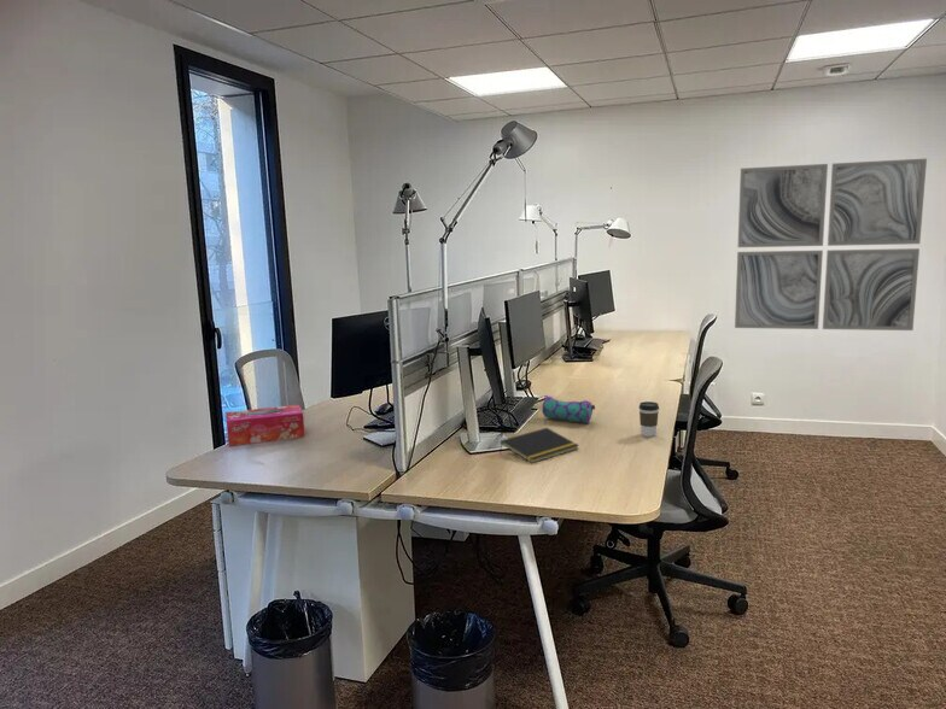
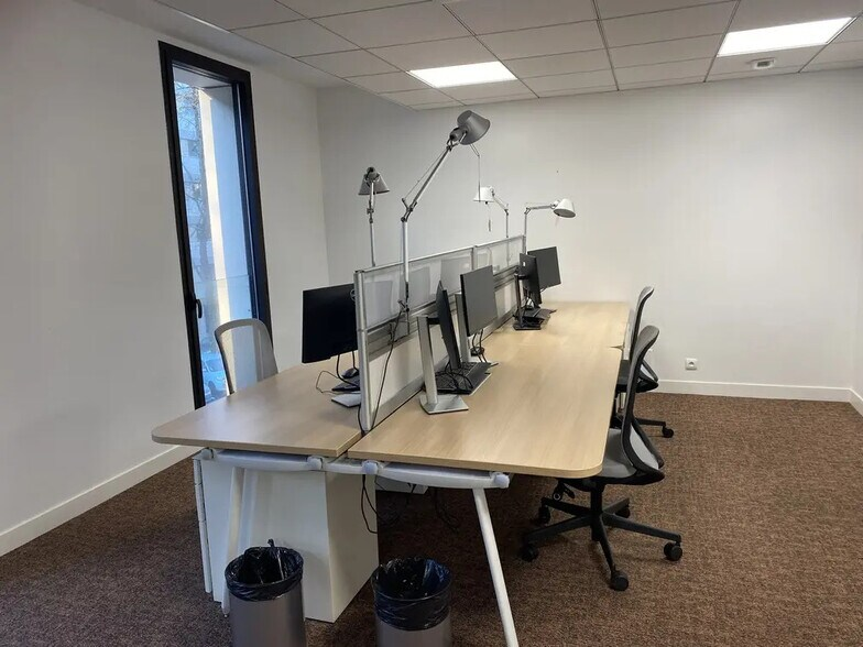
- wall art (822, 245)
- notepad (539, 444)
- pencil case (567, 409)
- tissue box (264, 424)
- coffee cup (648, 418)
